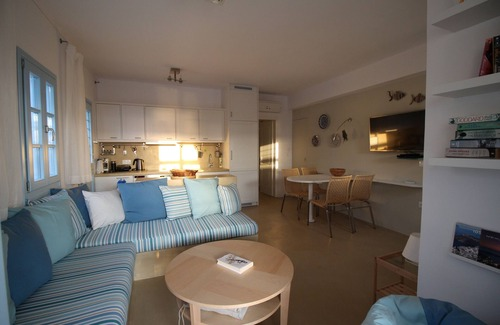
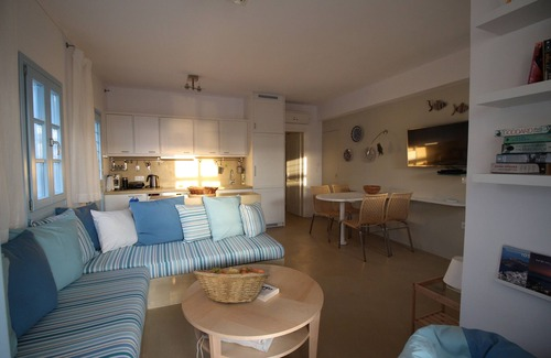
+ fruit basket (231, 279)
